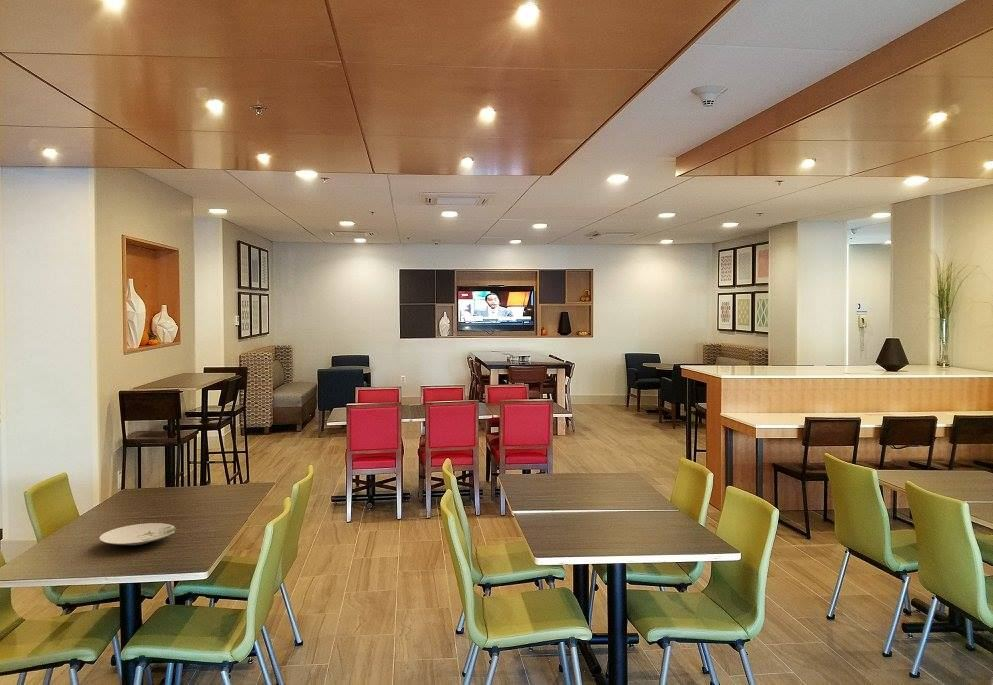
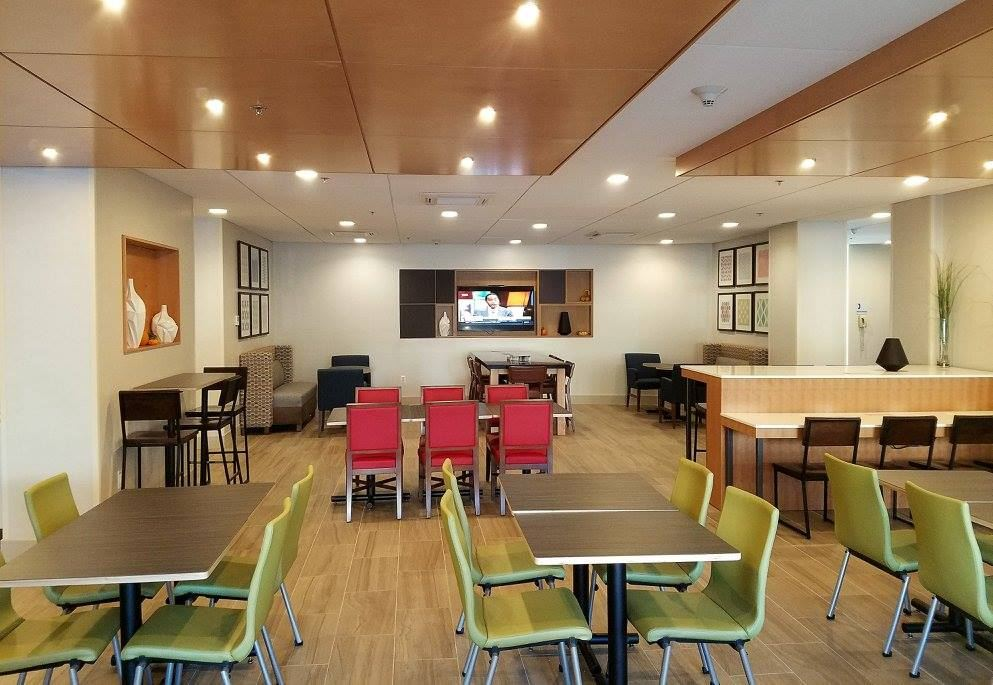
- plate (138, 537)
